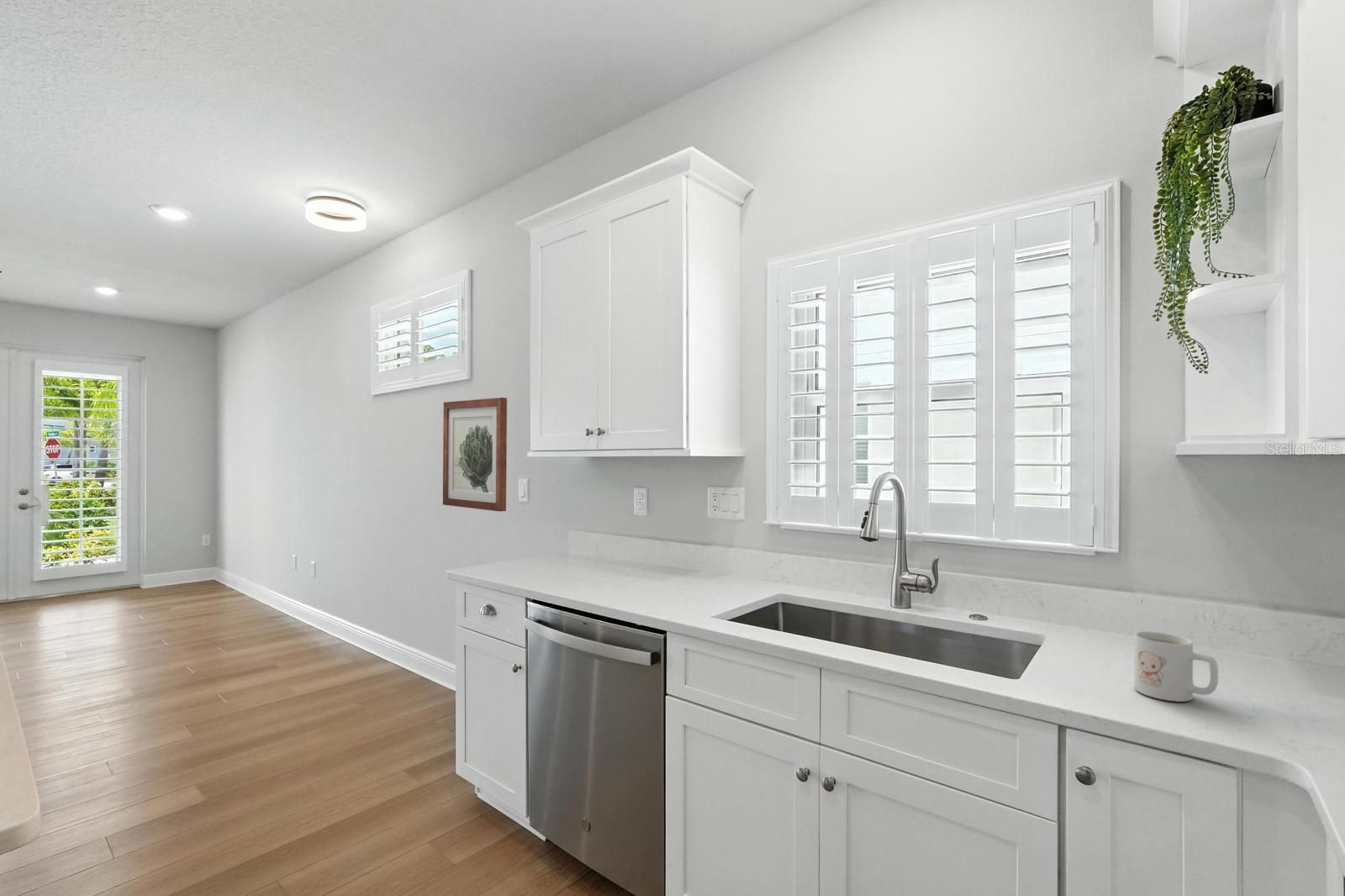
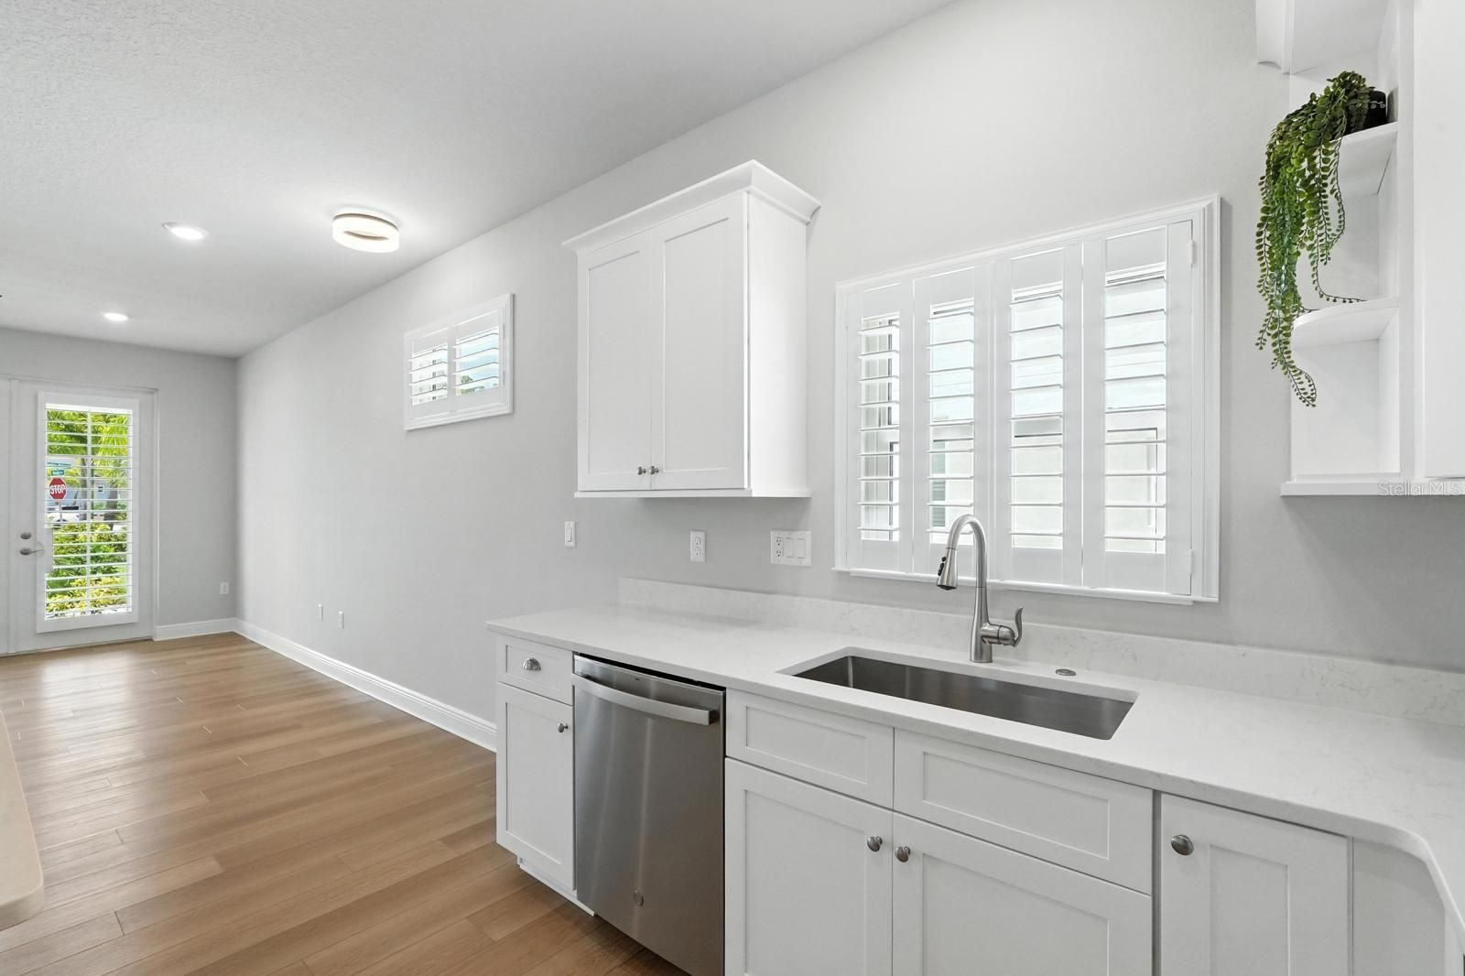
- mug (1175, 668)
- wall art (473, 454)
